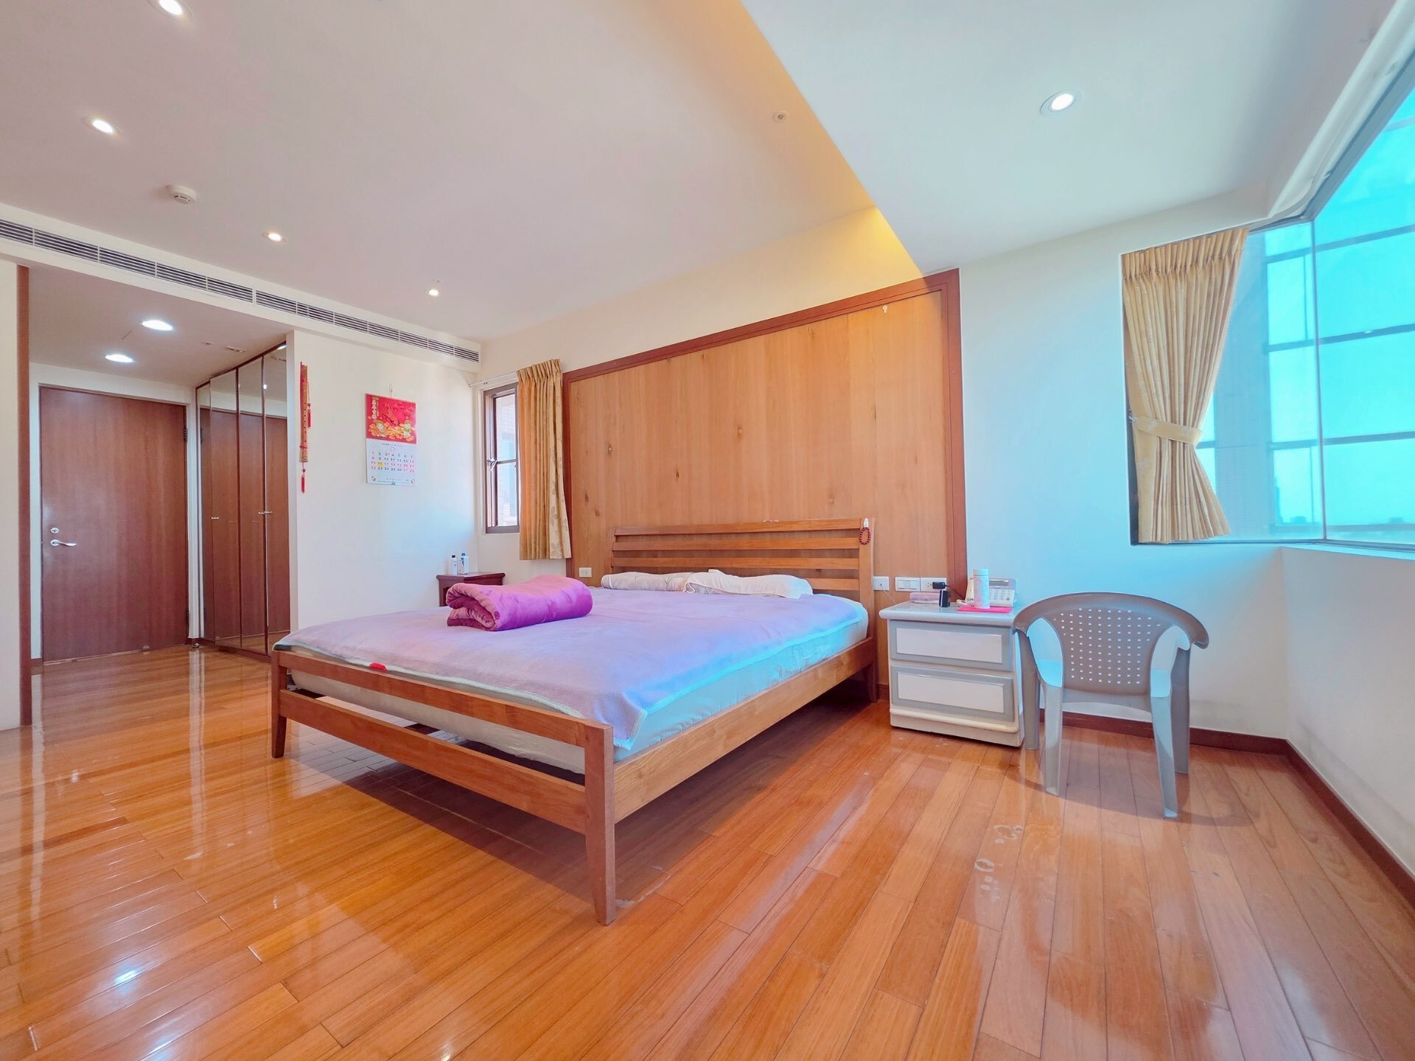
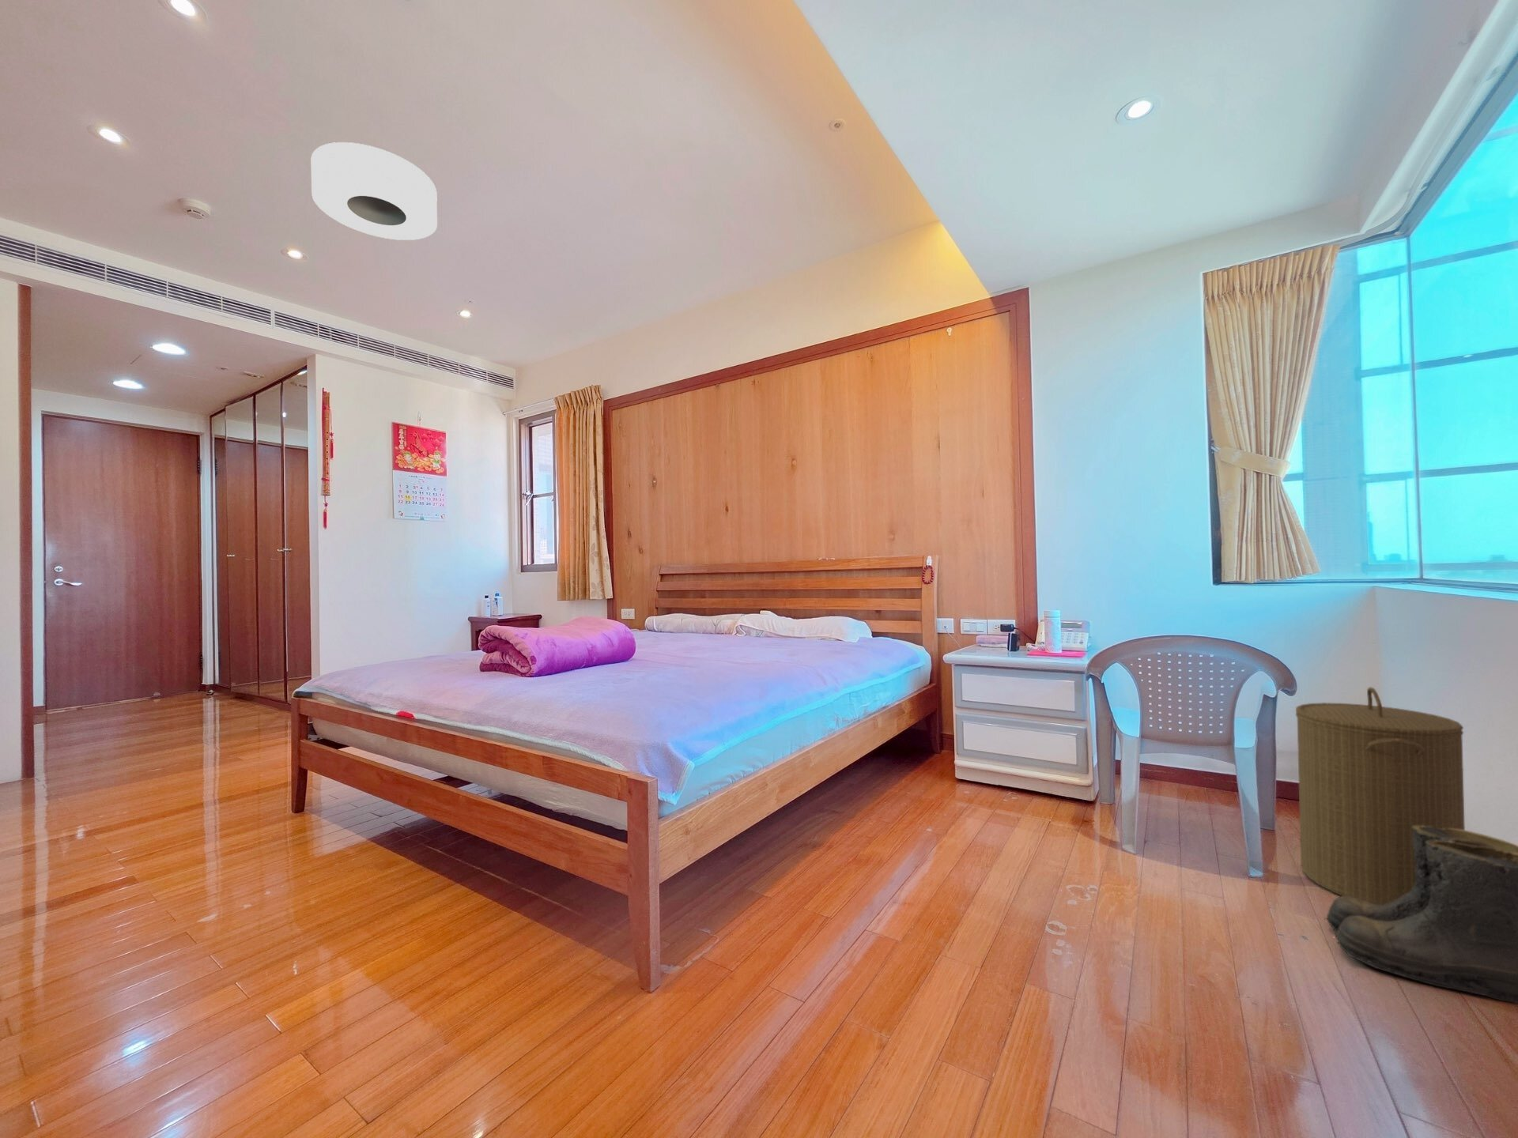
+ ceiling light (377, 195)
+ boots (1424, 897)
+ laundry hamper (1375, 787)
